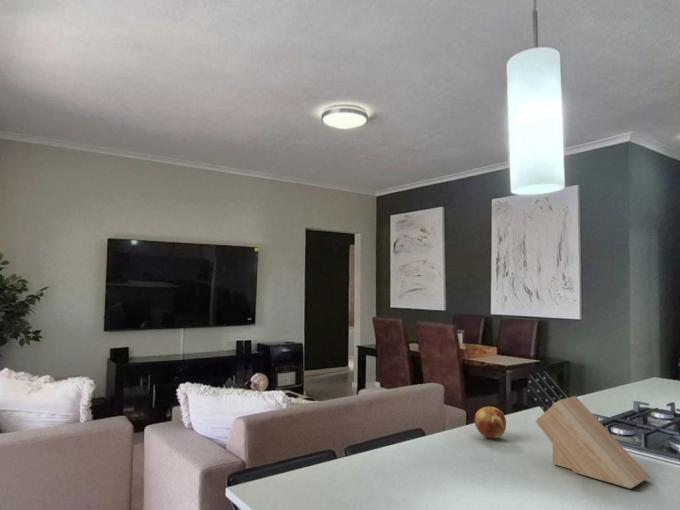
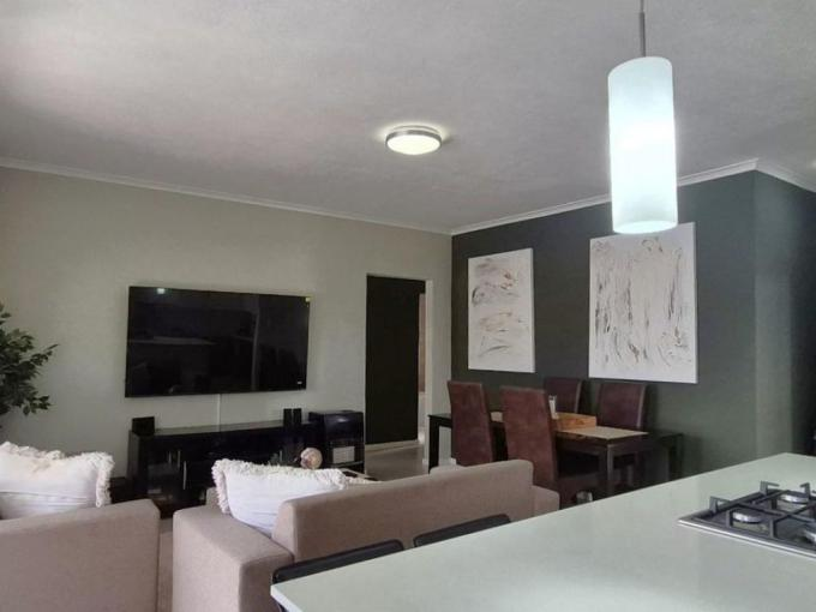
- knife block (580, 422)
- fruit (490, 422)
